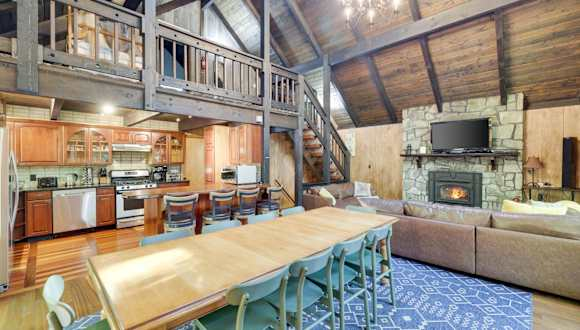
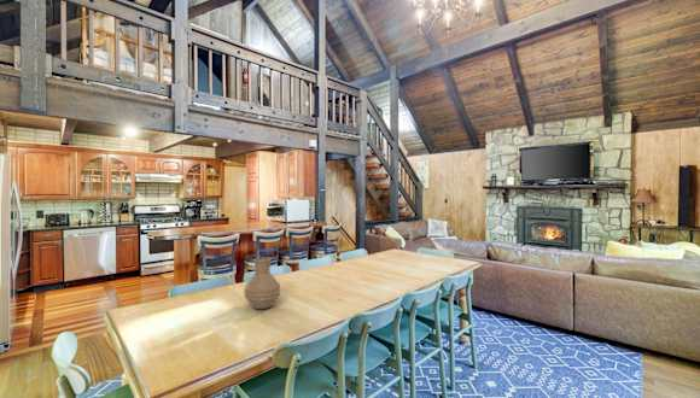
+ vase (262, 282)
